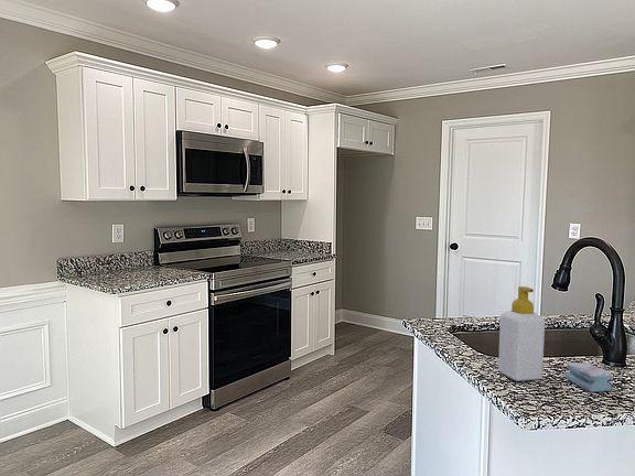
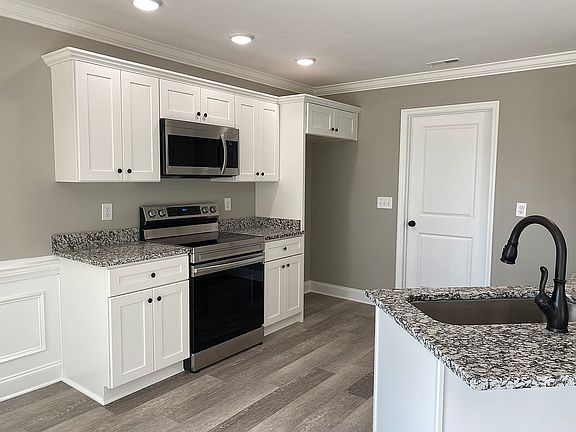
- sponge (588, 376)
- soap bottle (521, 332)
